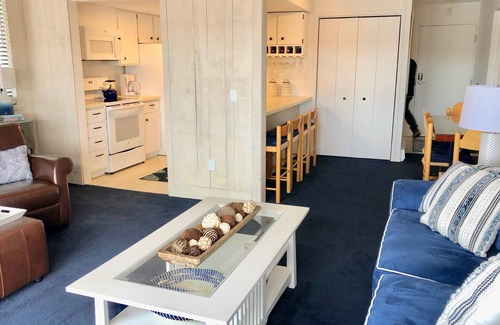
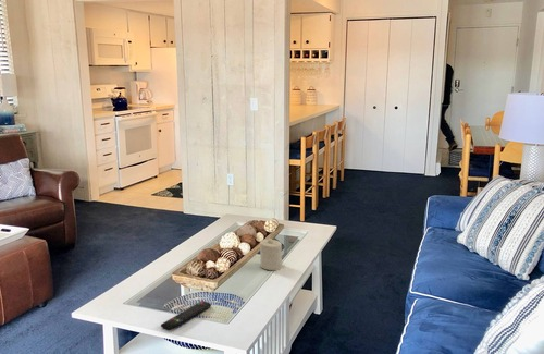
+ candle (271, 252)
+ remote control (187, 315)
